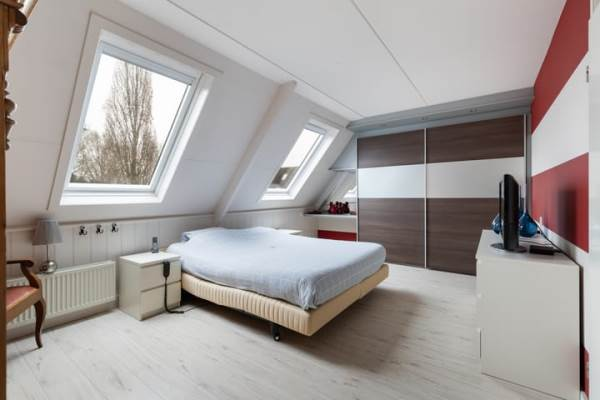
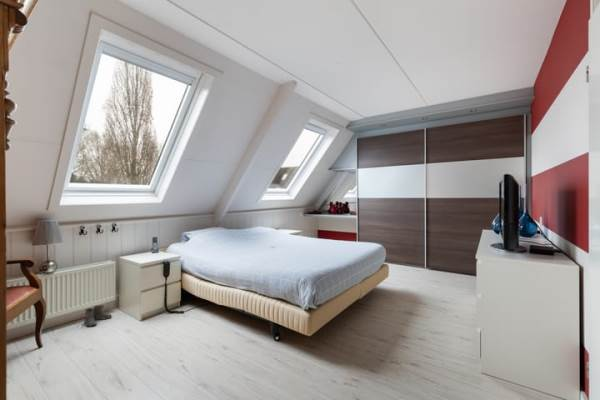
+ boots (96, 314)
